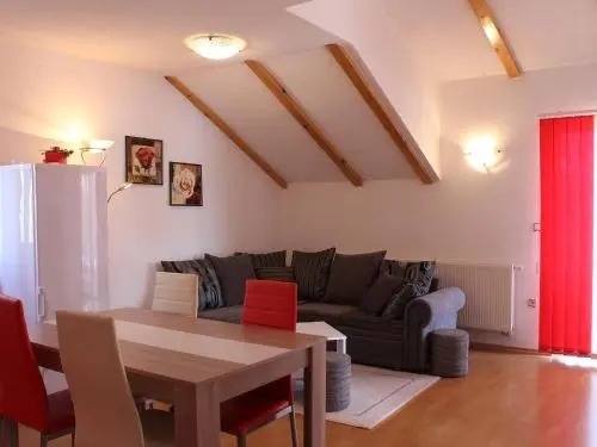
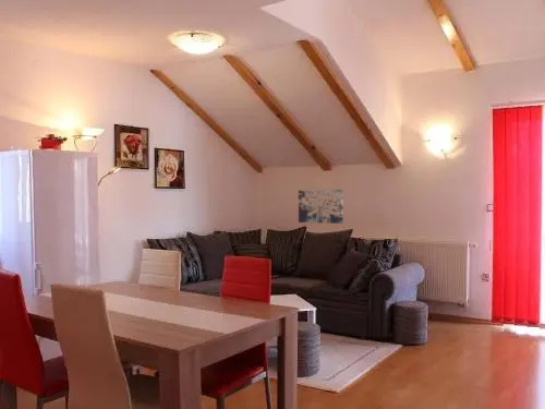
+ wall art (319, 206)
